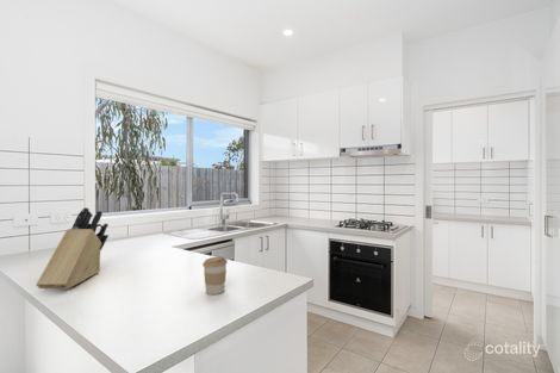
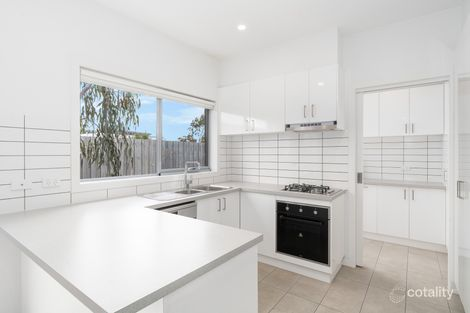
- coffee cup (214, 274)
- knife block (77, 243)
